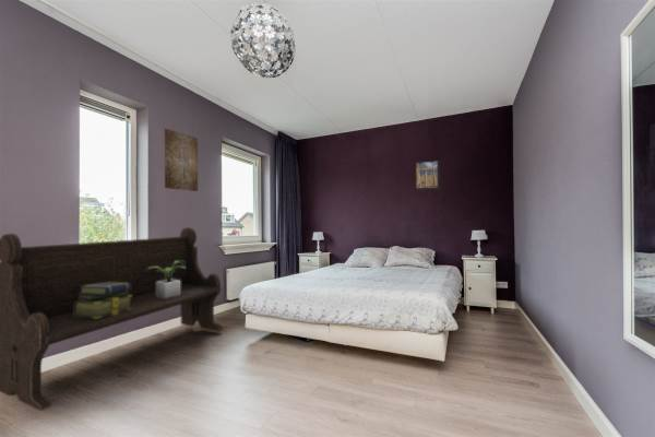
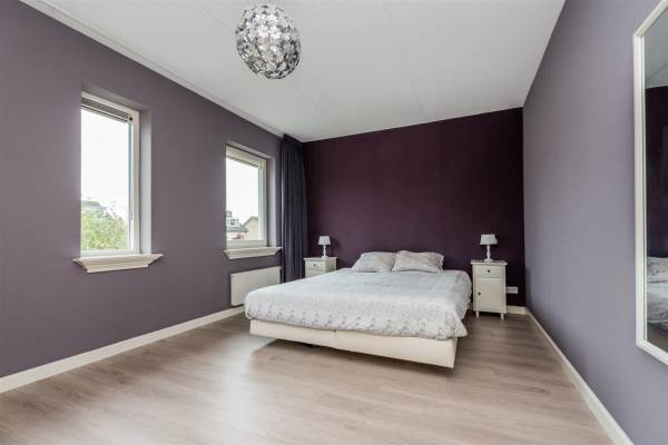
- wall art (181, 162)
- bench (134, 292)
- potted plant (170, 279)
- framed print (427, 175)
- stack of books (104, 297)
